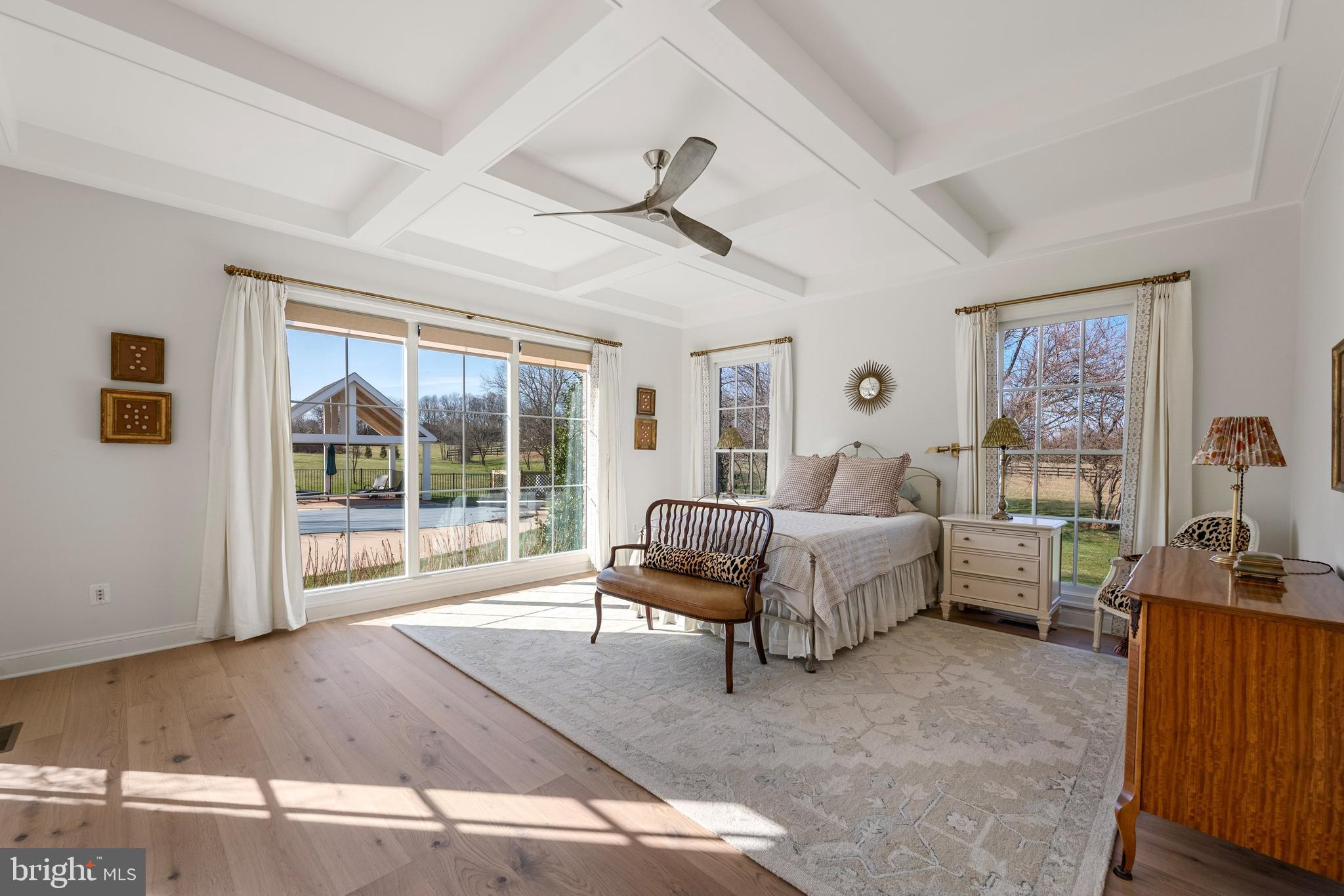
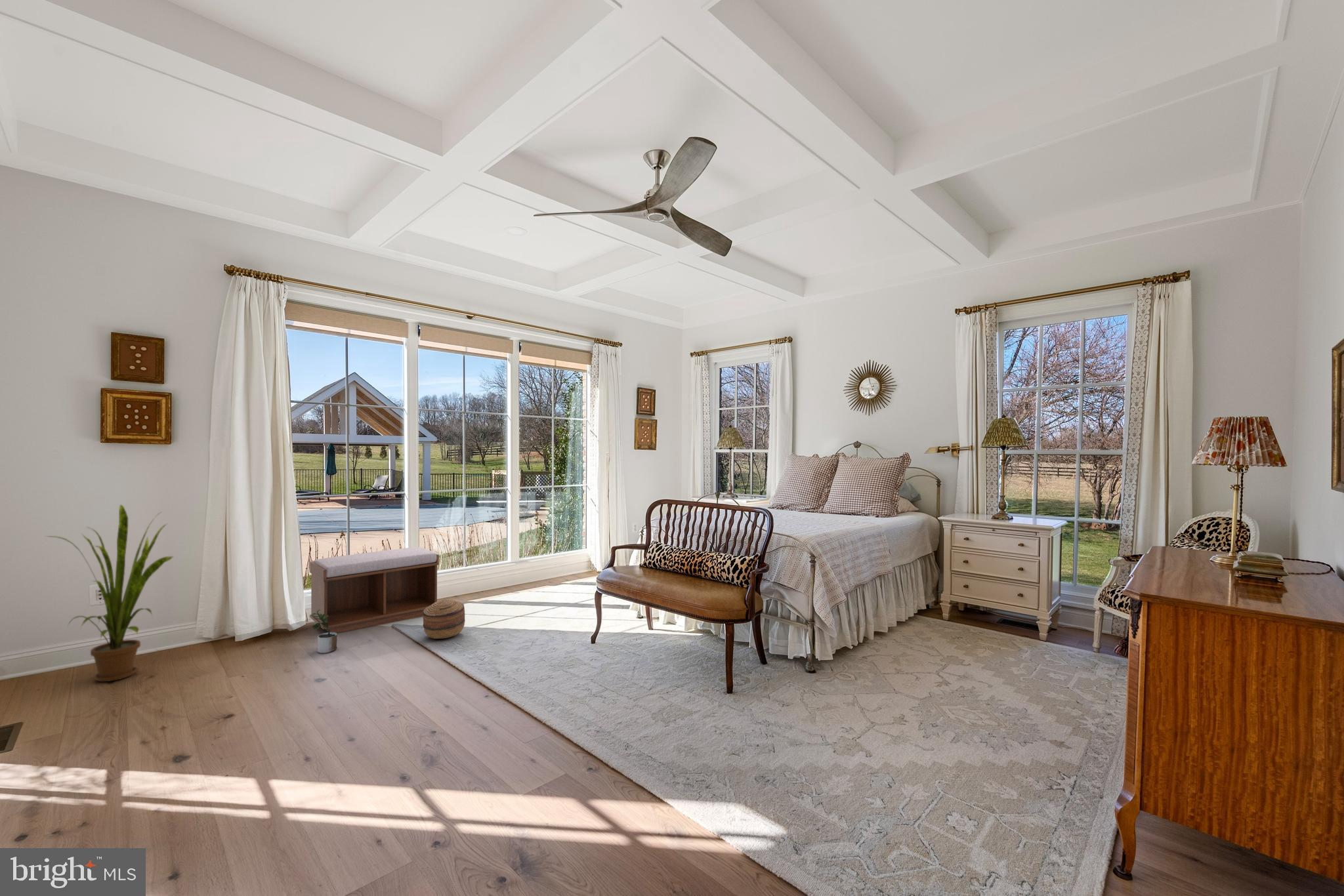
+ potted plant (325, 630)
+ house plant (112, 592)
+ basket (444, 618)
+ bench (376, 586)
